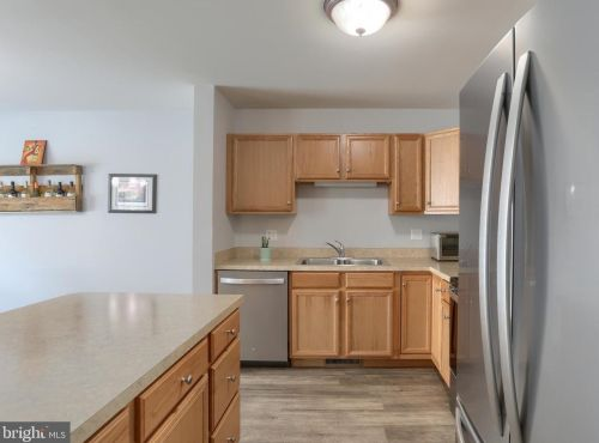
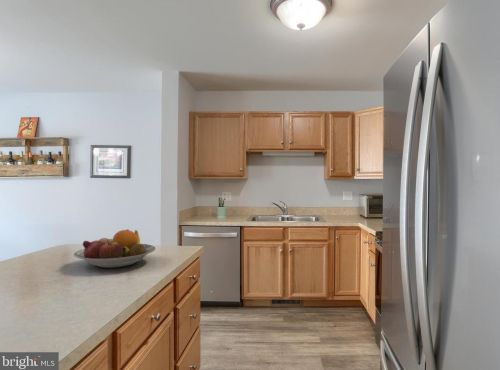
+ fruit bowl (116, 247)
